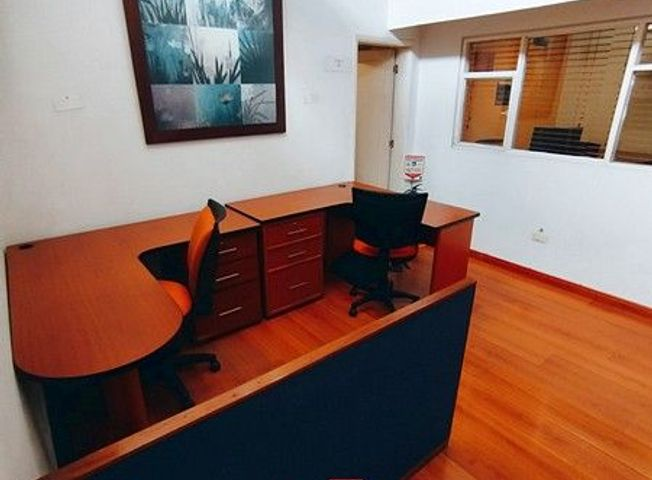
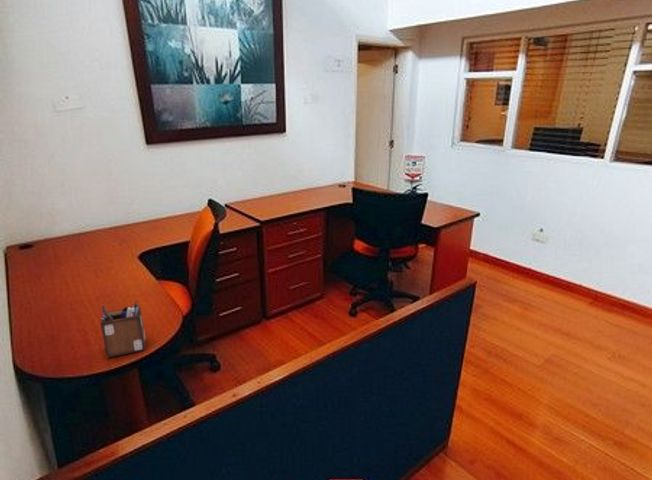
+ desk organizer (122, 324)
